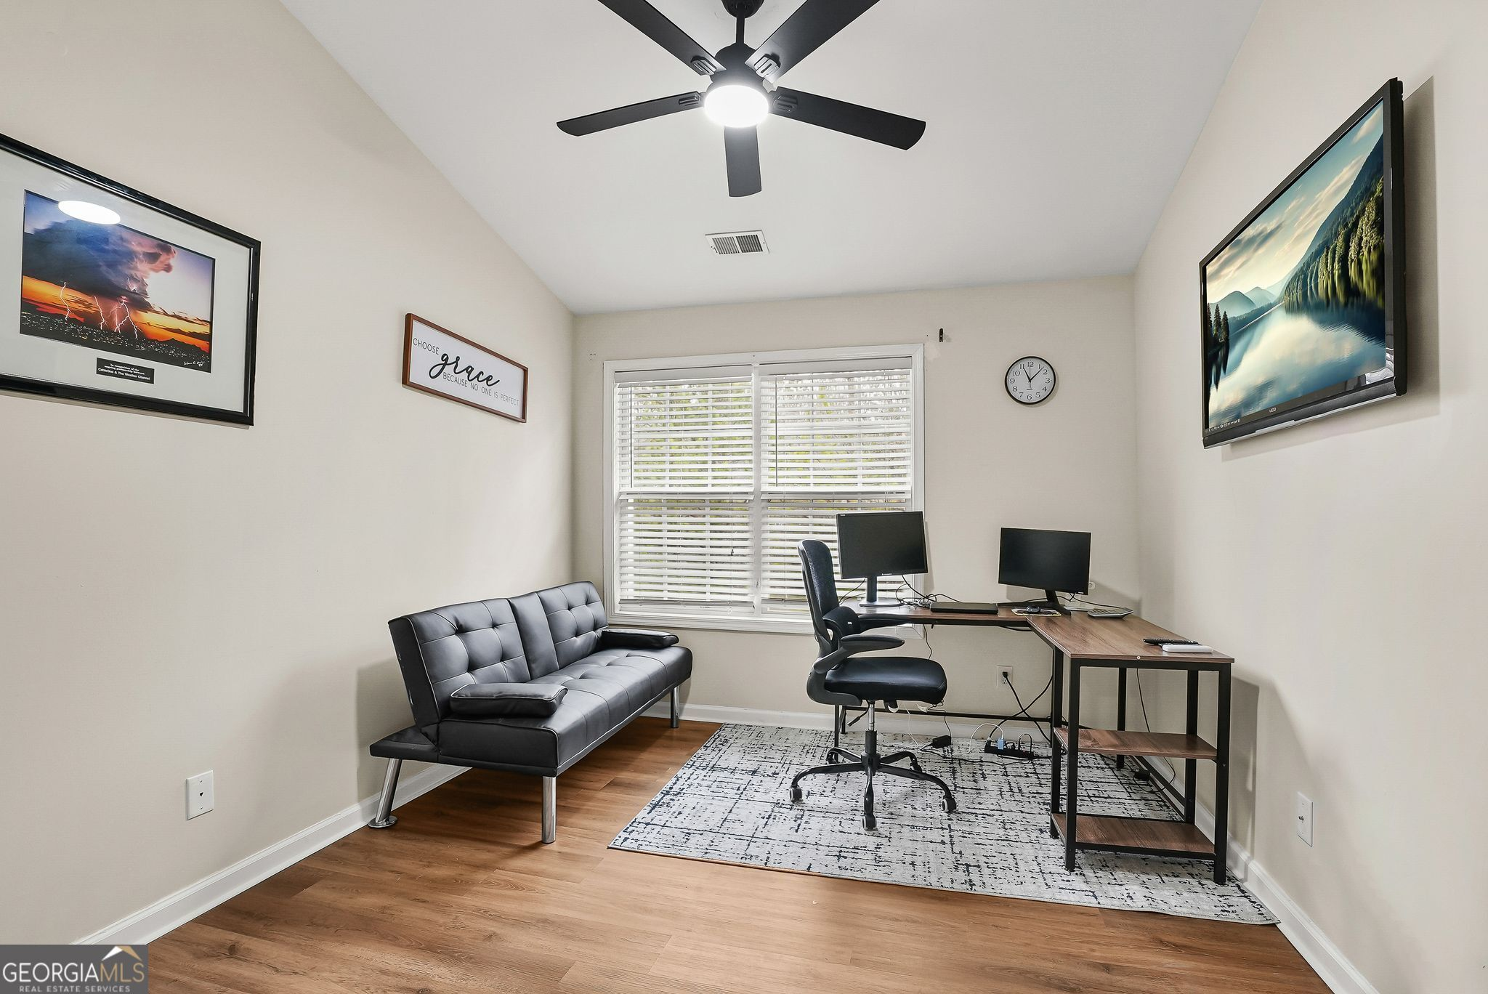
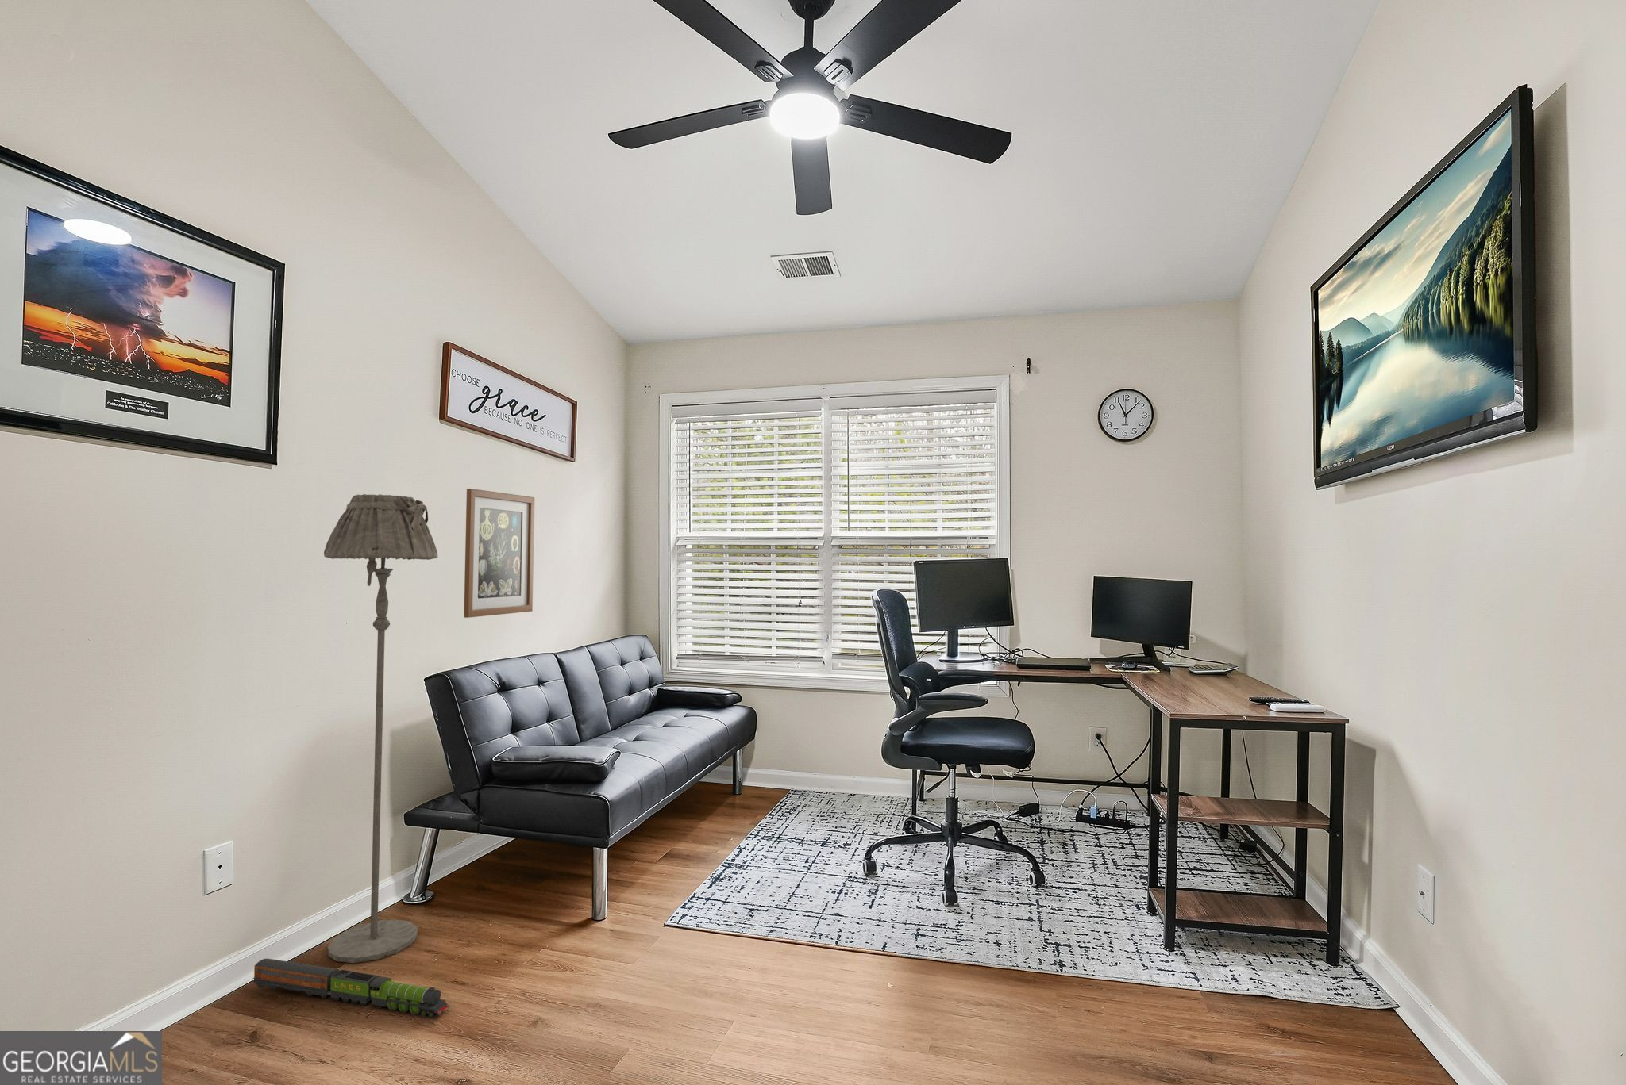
+ toy train (349, 987)
+ floor lamp (379, 718)
+ wall art (500, 553)
